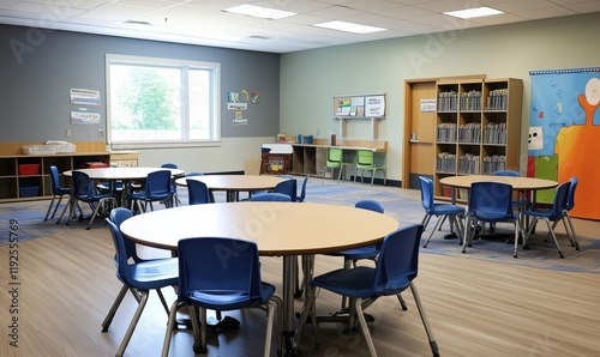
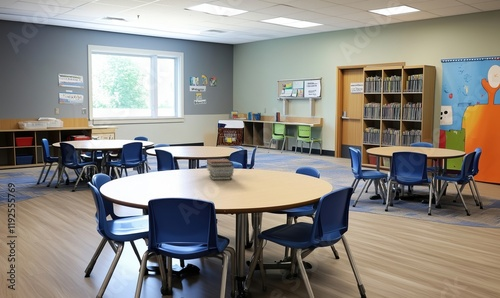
+ book stack (219, 169)
